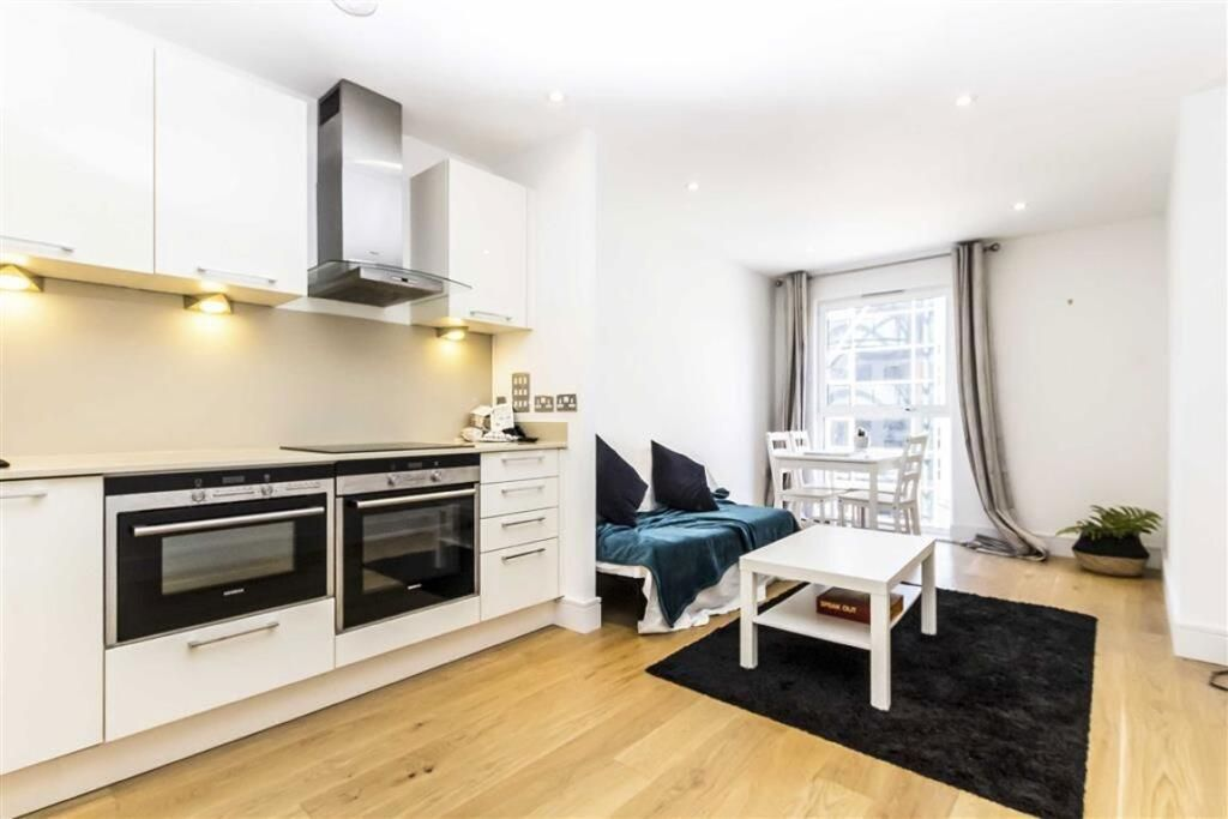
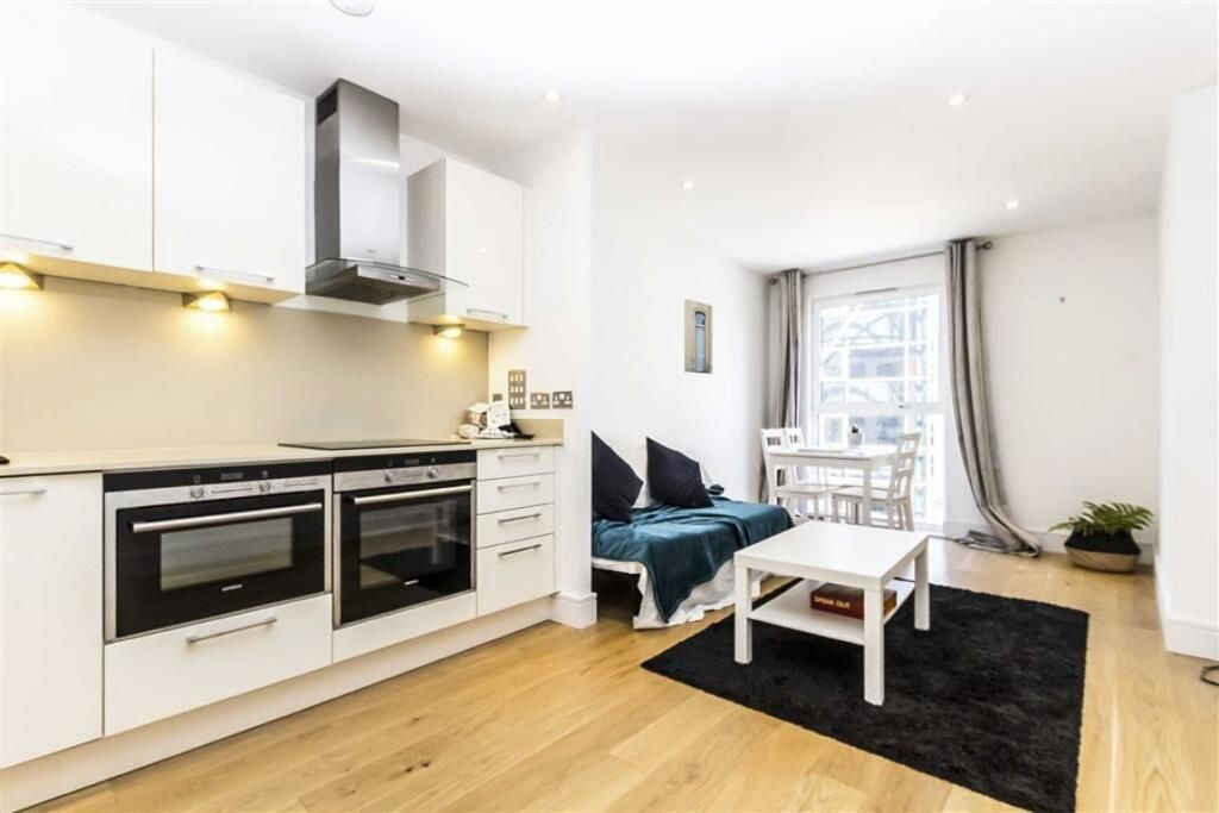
+ wall art (699, 337)
